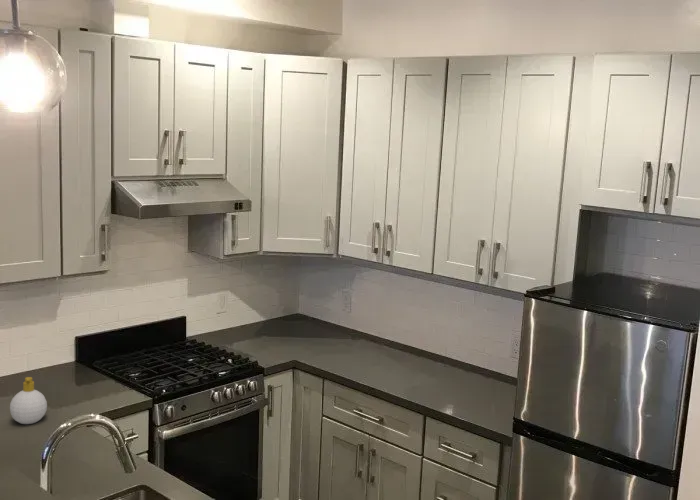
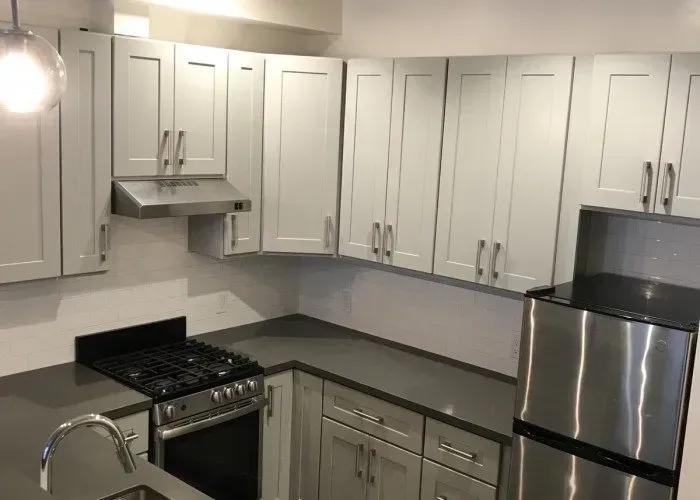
- soap bottle (28, 399)
